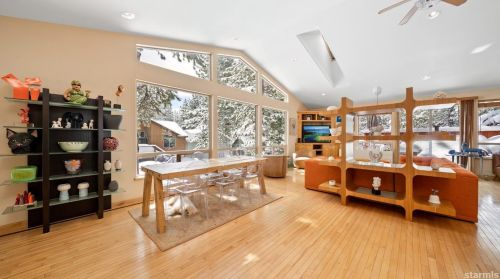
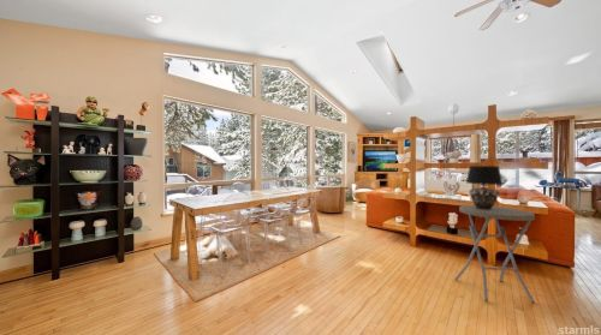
+ table lamp (483, 186)
+ side table (506, 245)
